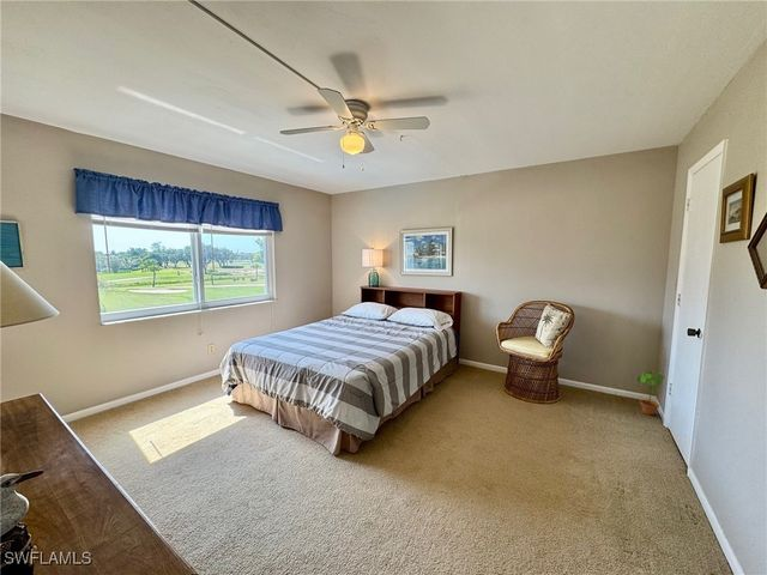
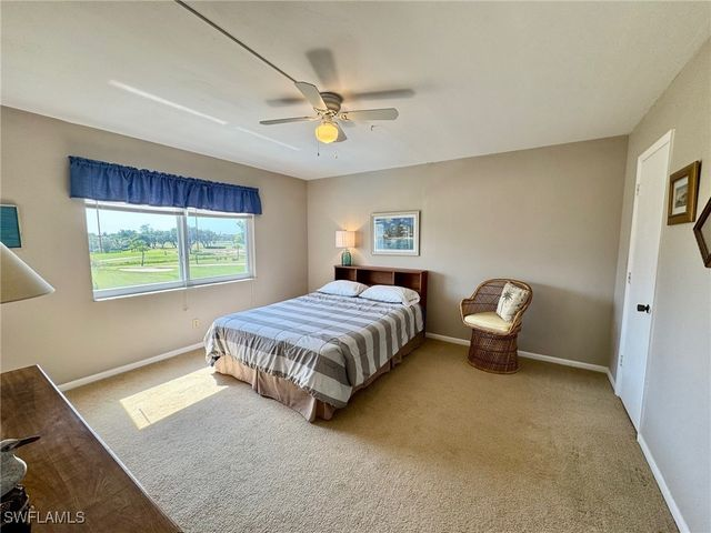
- potted plant (650, 392)
